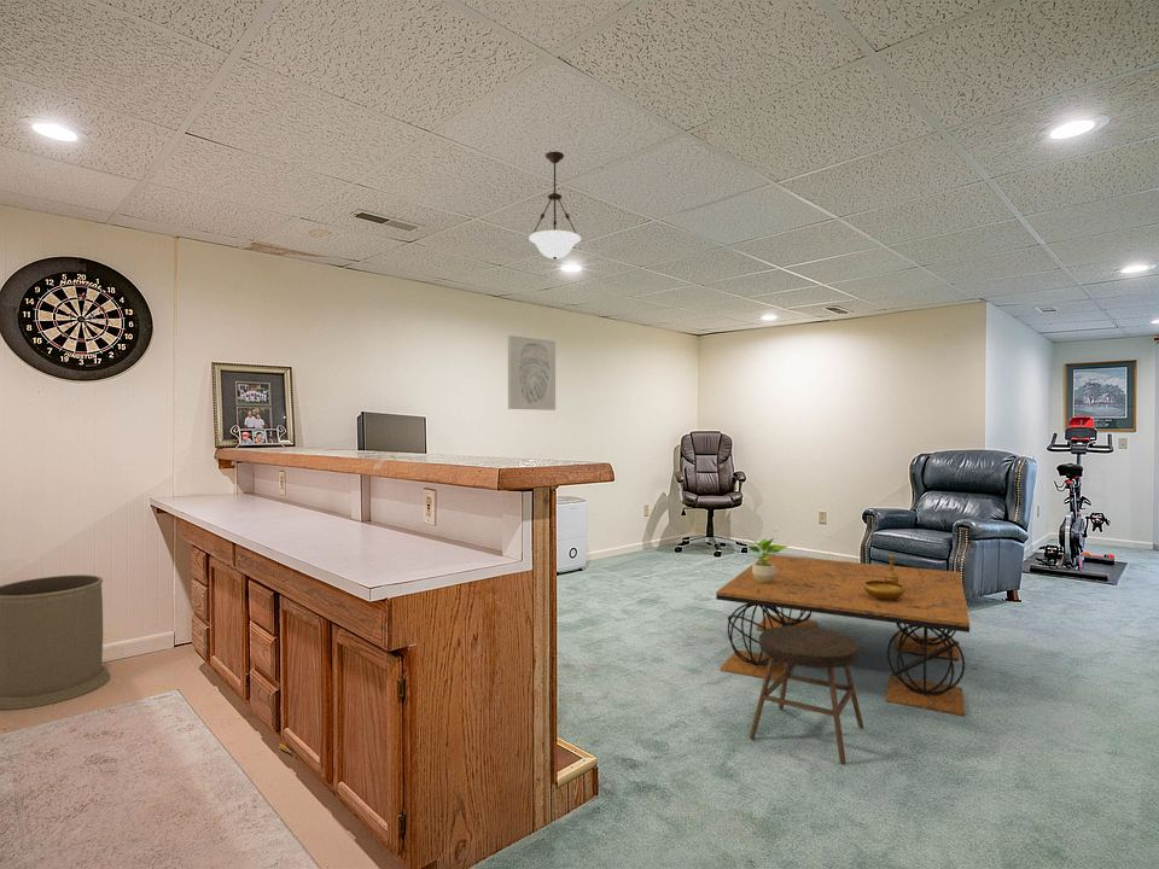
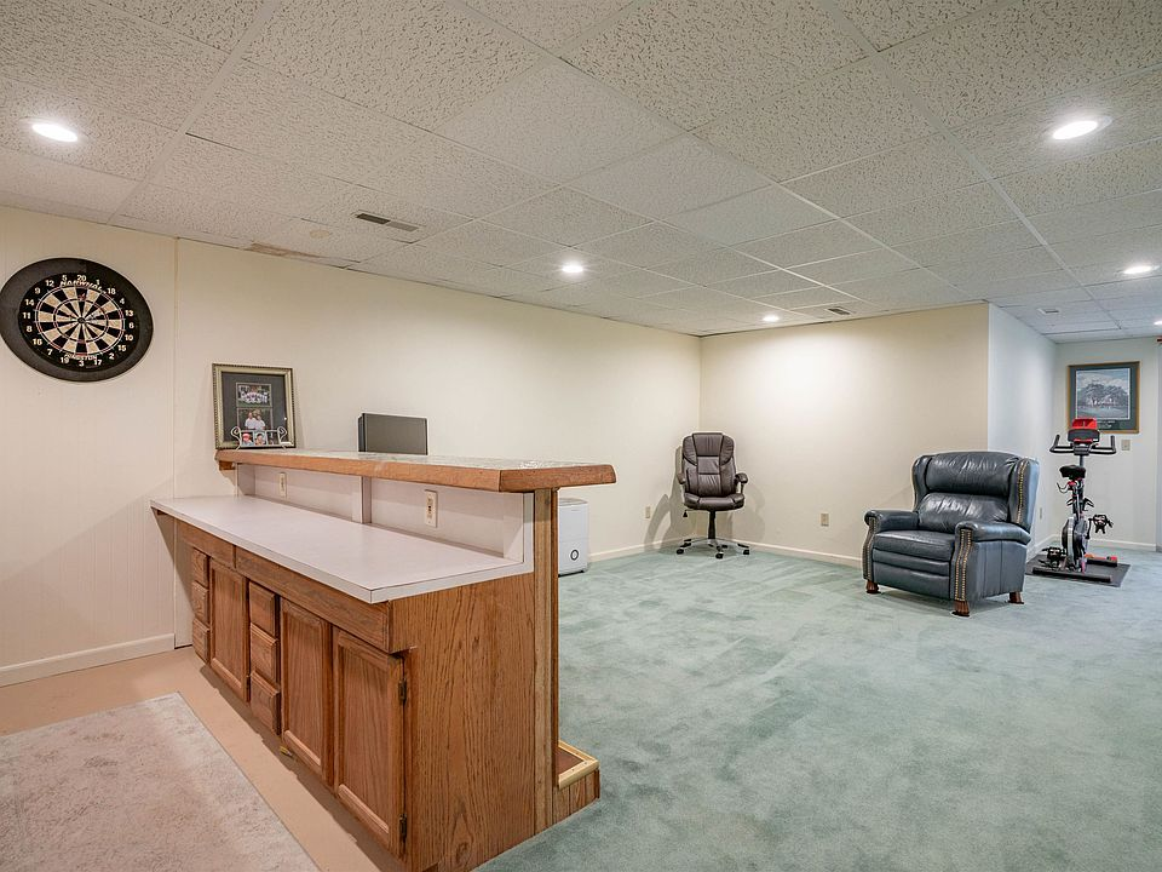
- trash can (47, 636)
- potted plant (767, 558)
- wall art (532, 373)
- pendant light (554, 206)
- coffee table (845, 616)
- stool (808, 682)
- decorative bowl (886, 576)
